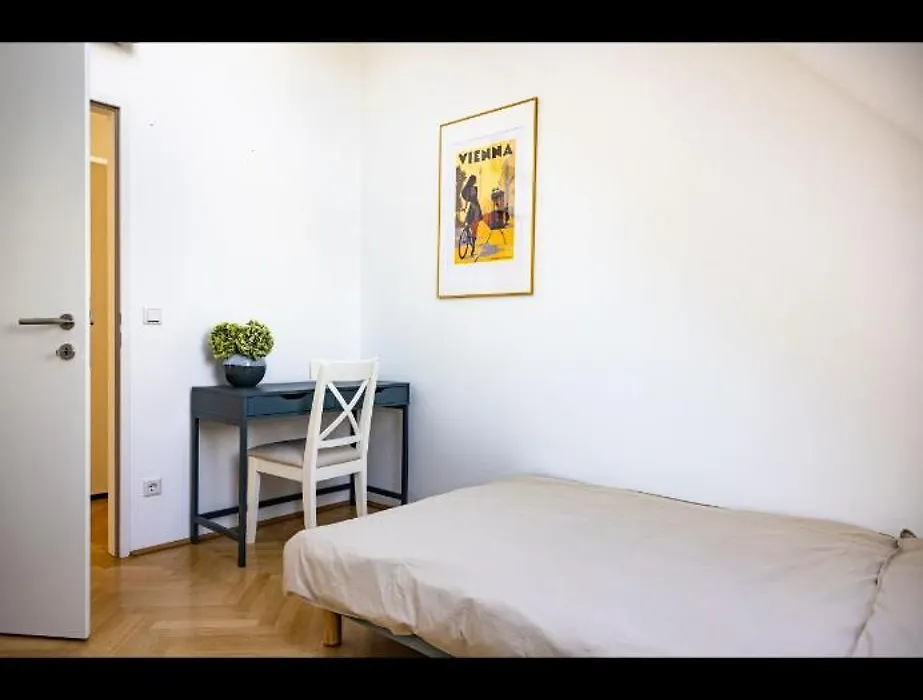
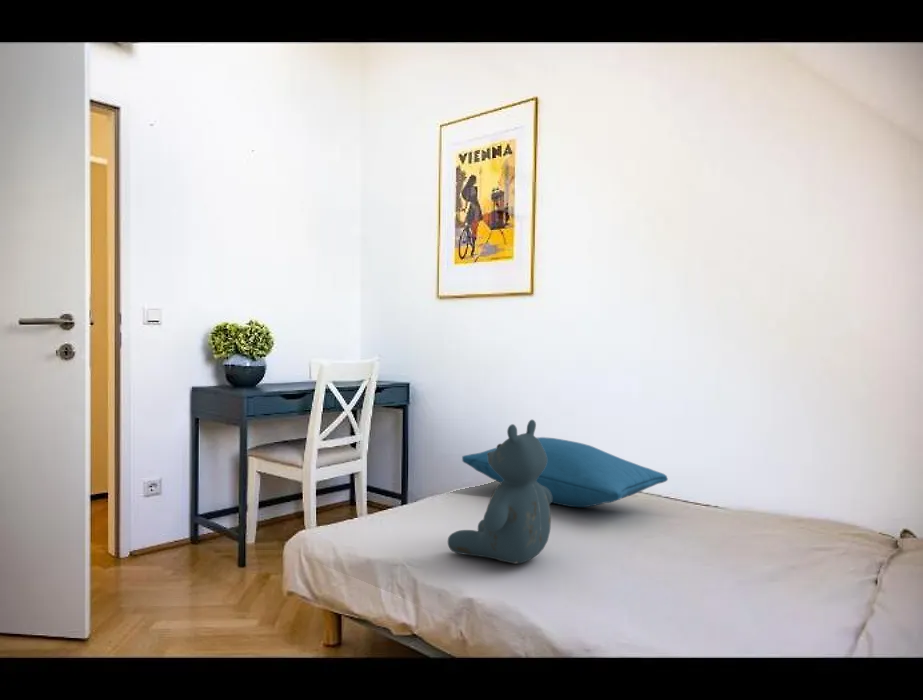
+ pillow (560, 470)
+ teddy bear (502, 487)
